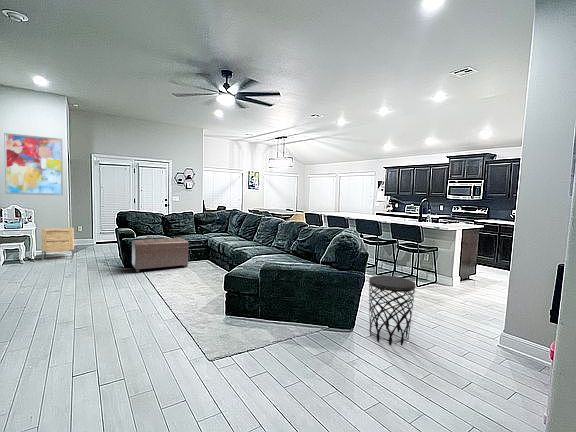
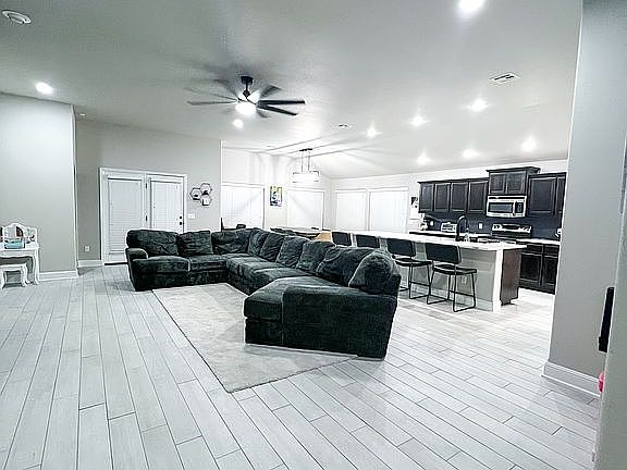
- wall art (34, 165)
- ottoman (160, 253)
- nightstand (58, 243)
- side table (389, 308)
